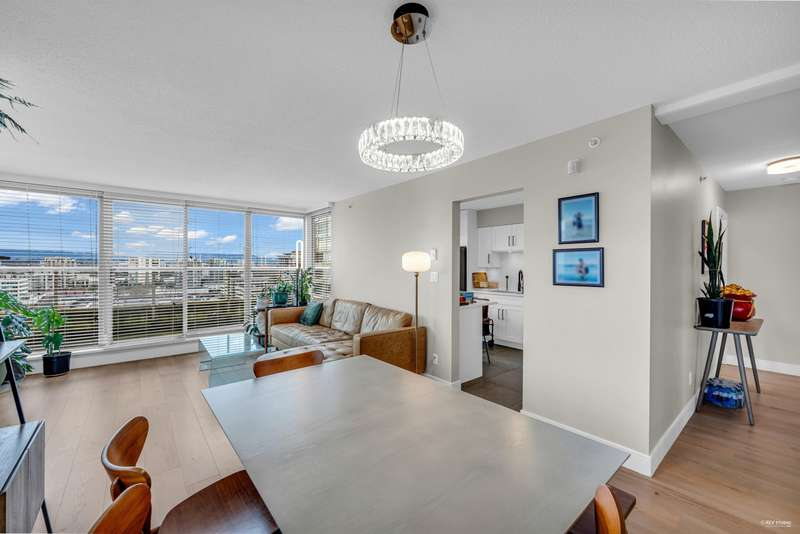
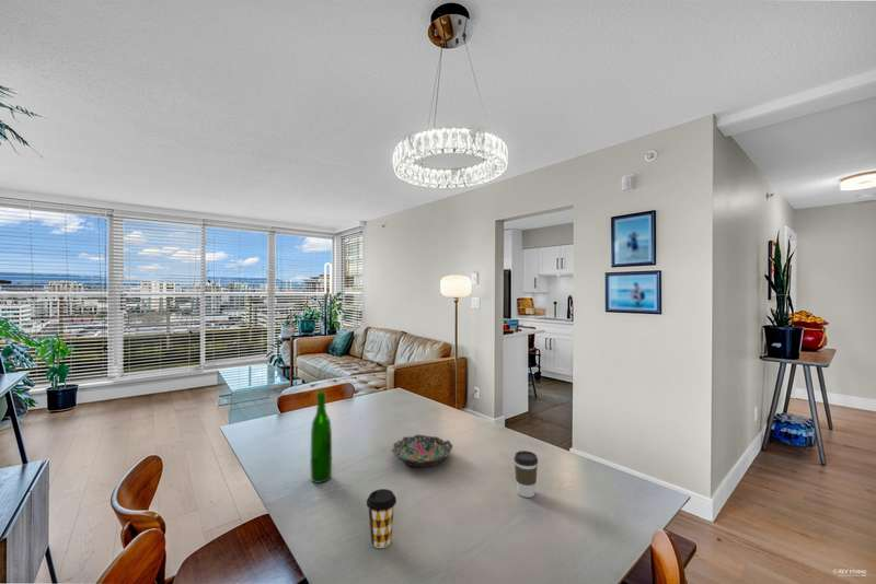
+ coffee cup (526, 474)
+ bowl (422, 451)
+ coffee cup (381, 518)
+ wine bottle (321, 435)
